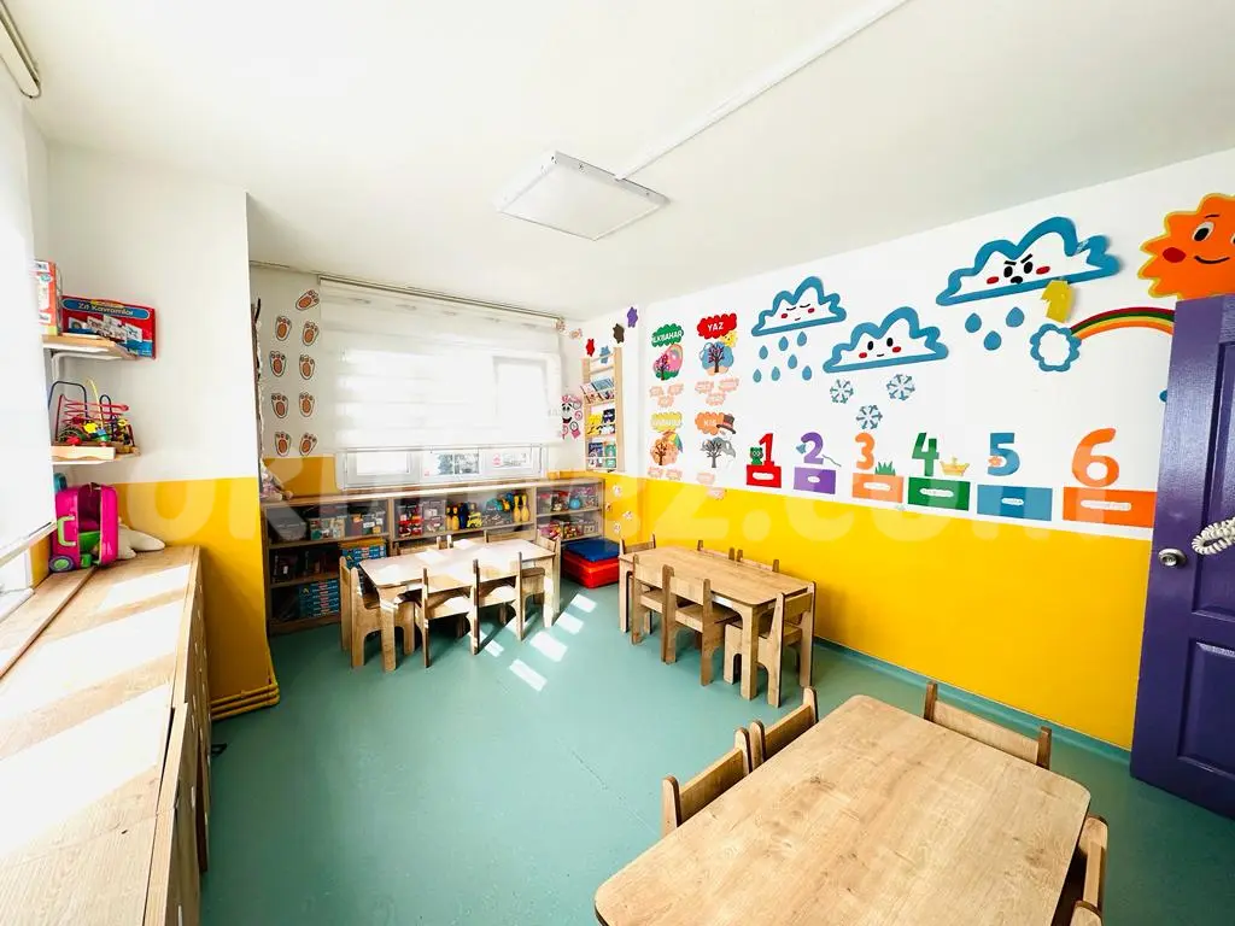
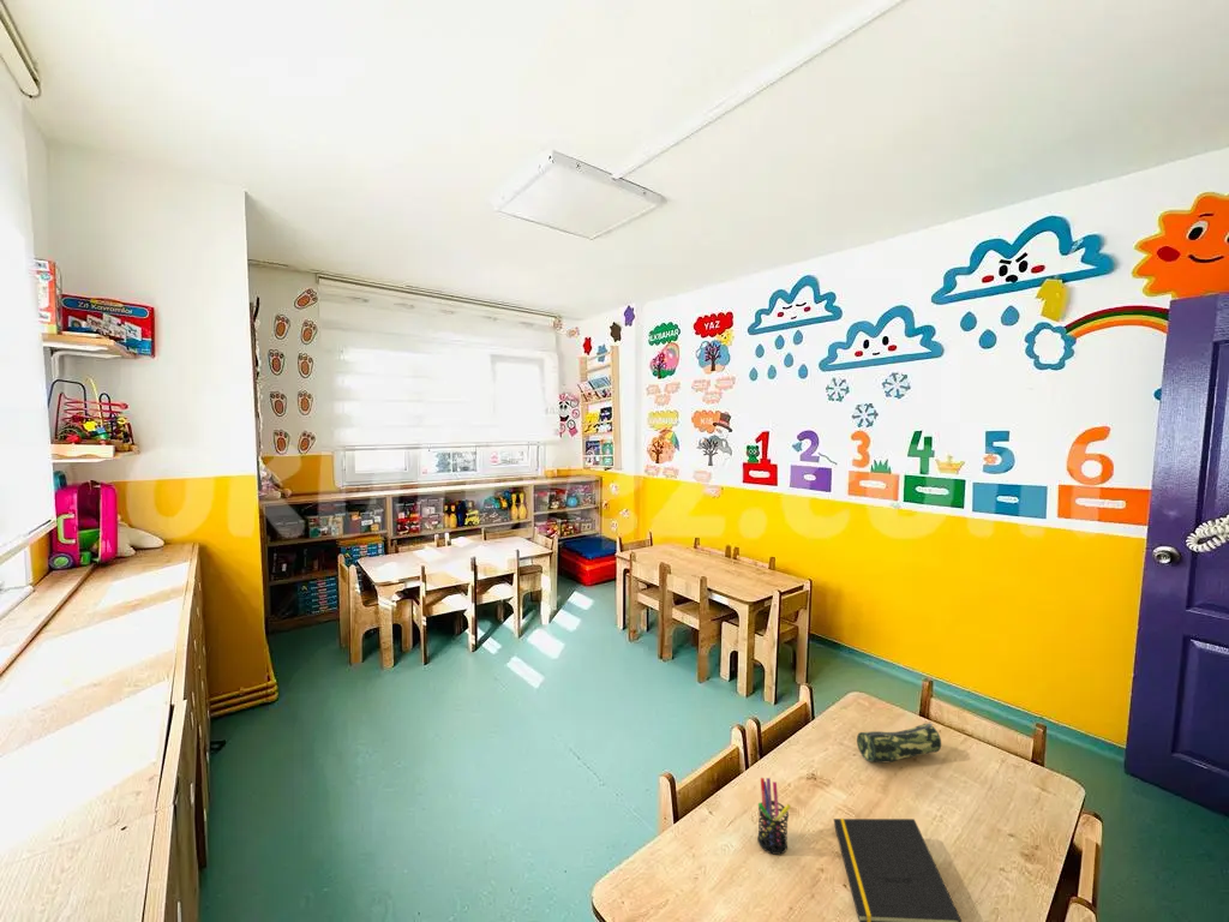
+ pencil case (900, 742)
+ pen holder (769, 815)
+ notepad (889, 866)
